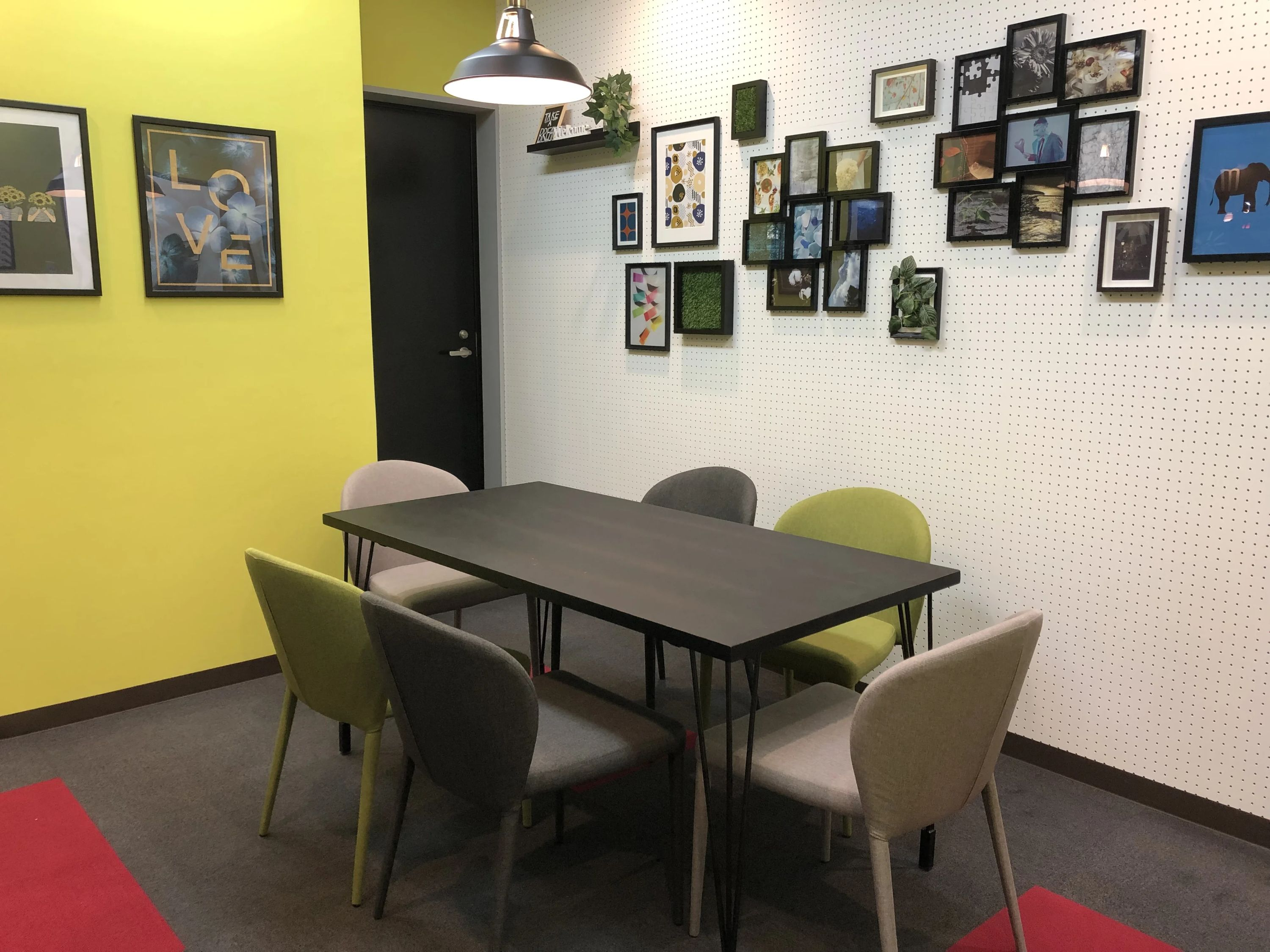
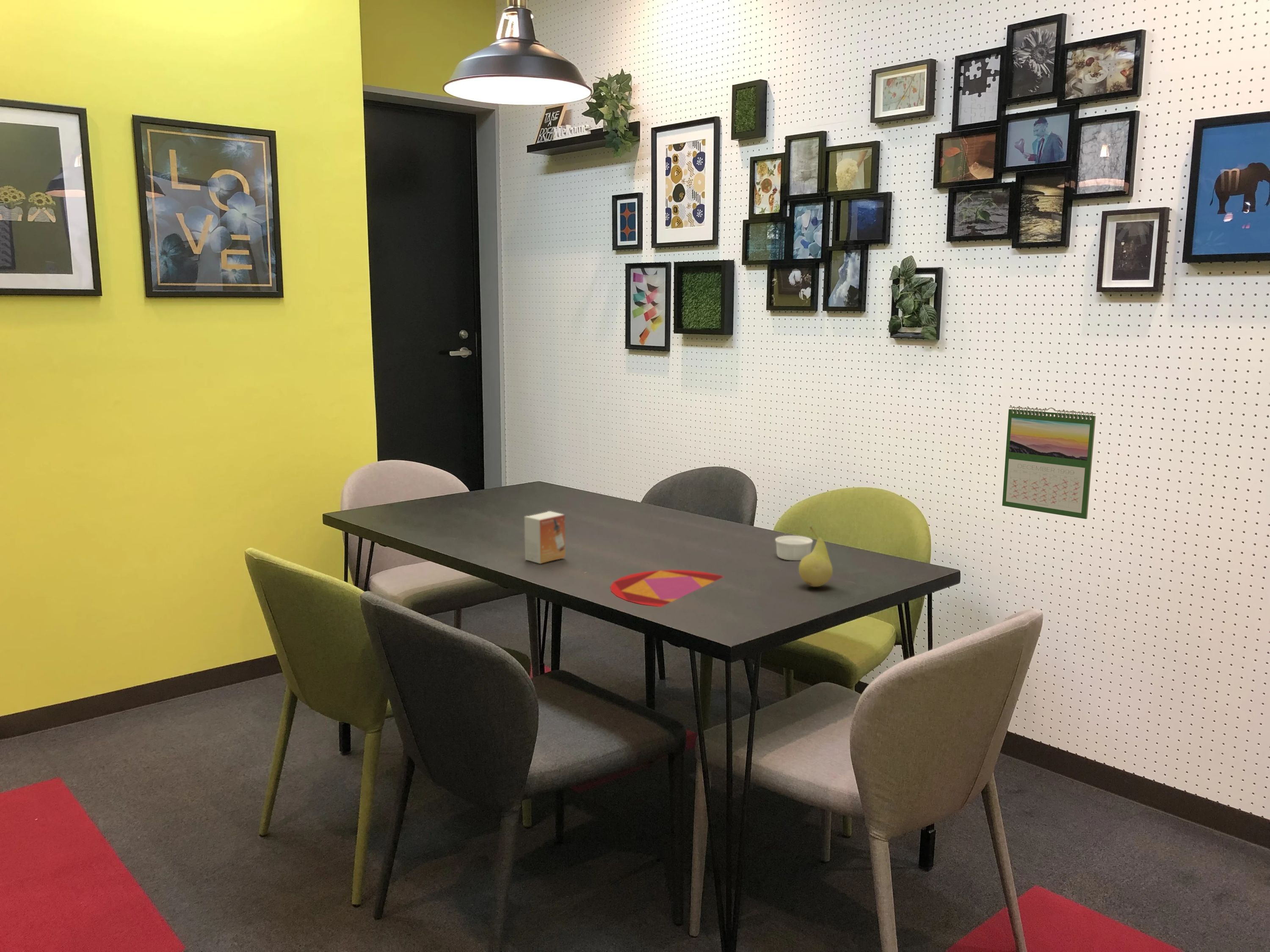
+ small box (545, 537)
+ fruit (816, 557)
+ calendar (1047, 460)
+ plate (676, 587)
+ ramekin (793, 548)
